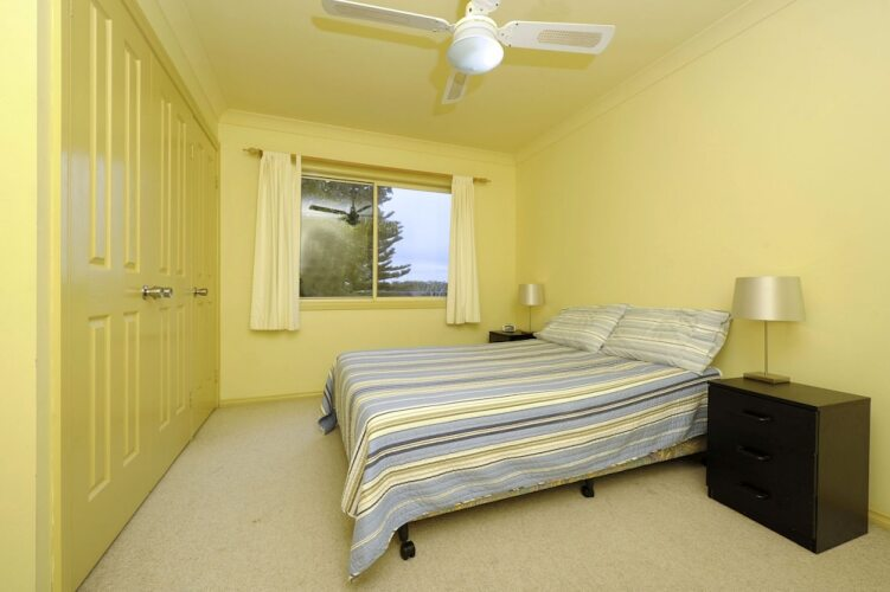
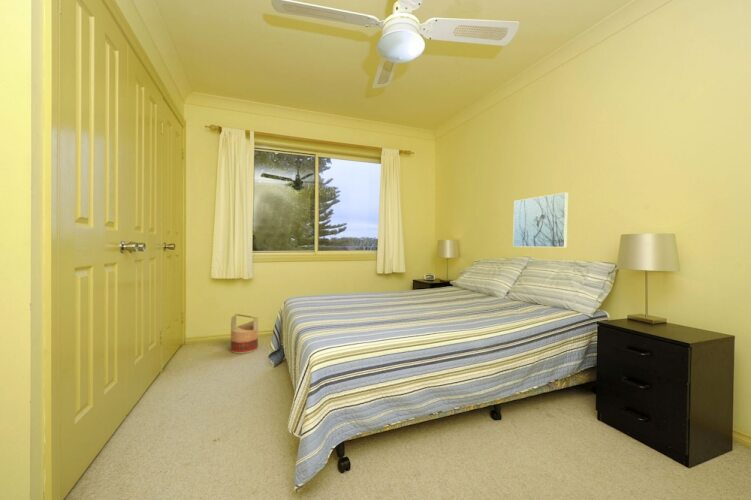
+ basket (244, 332)
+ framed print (538, 222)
